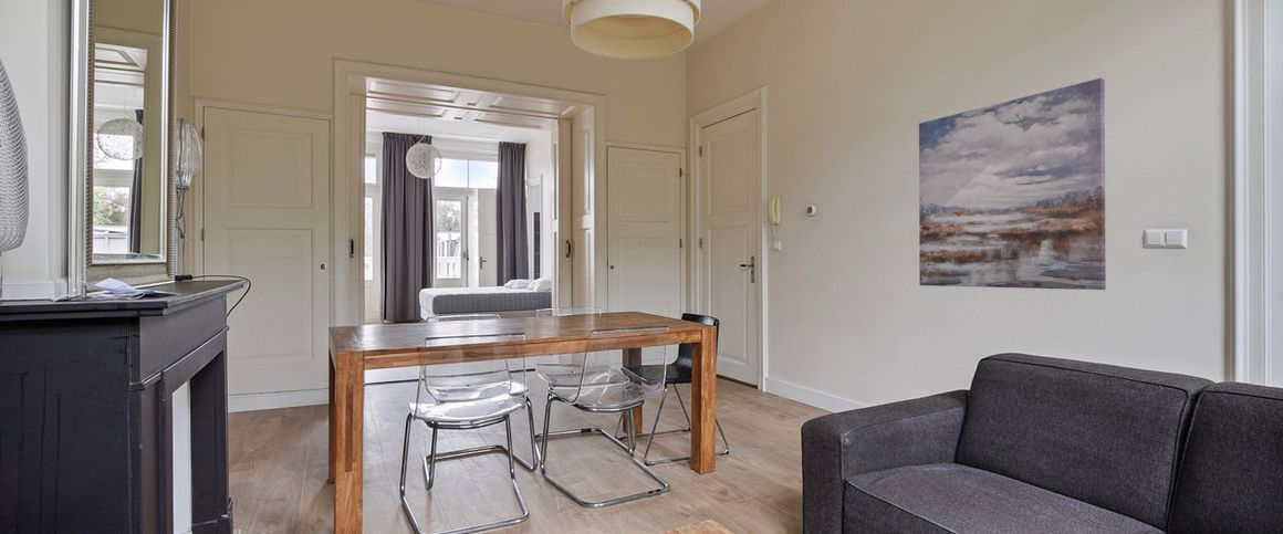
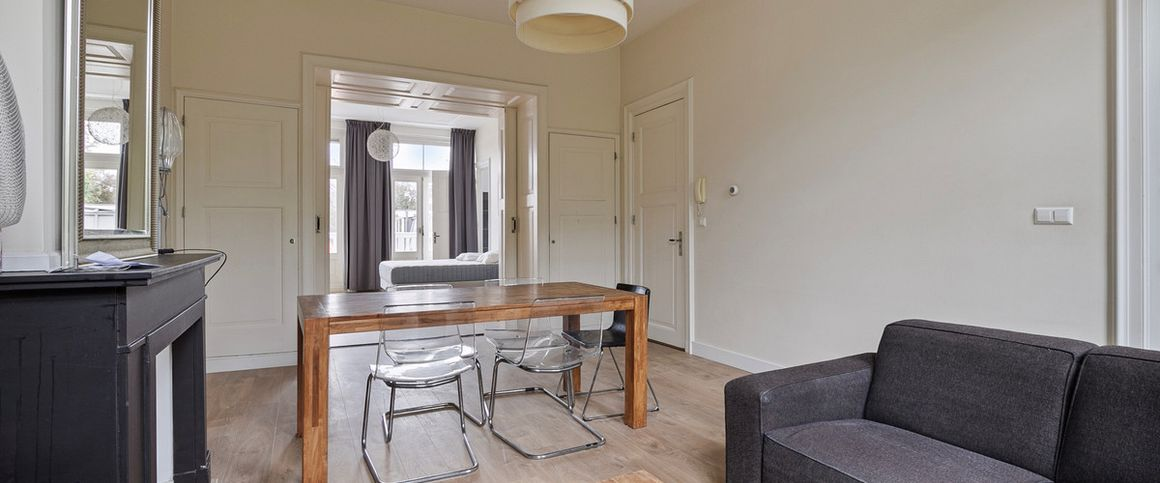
- wall art (1000, 195)
